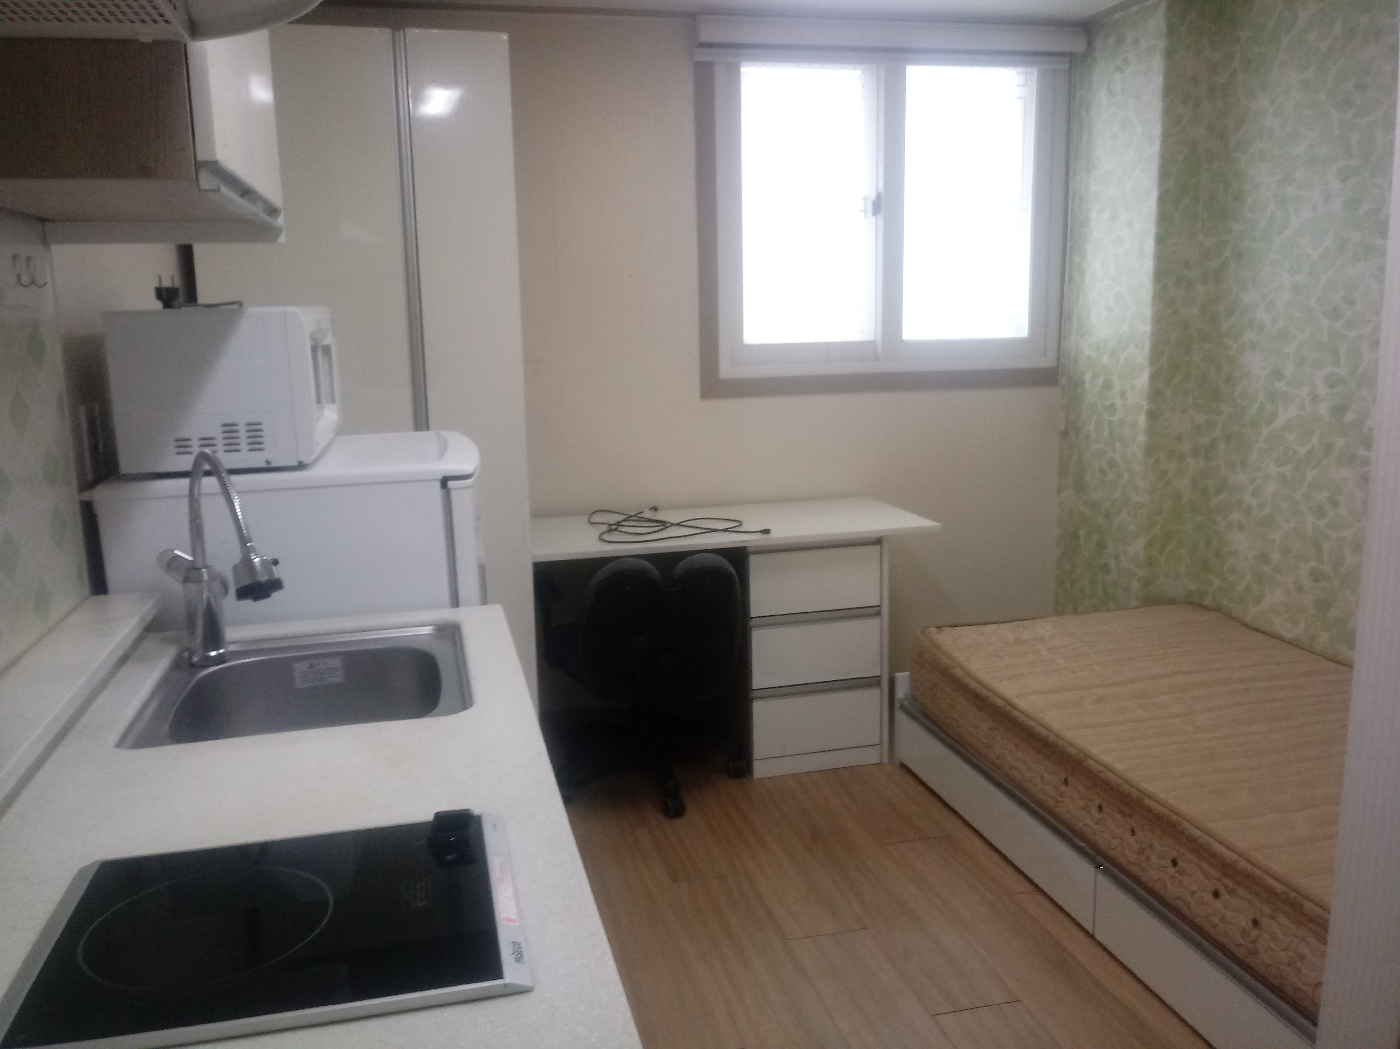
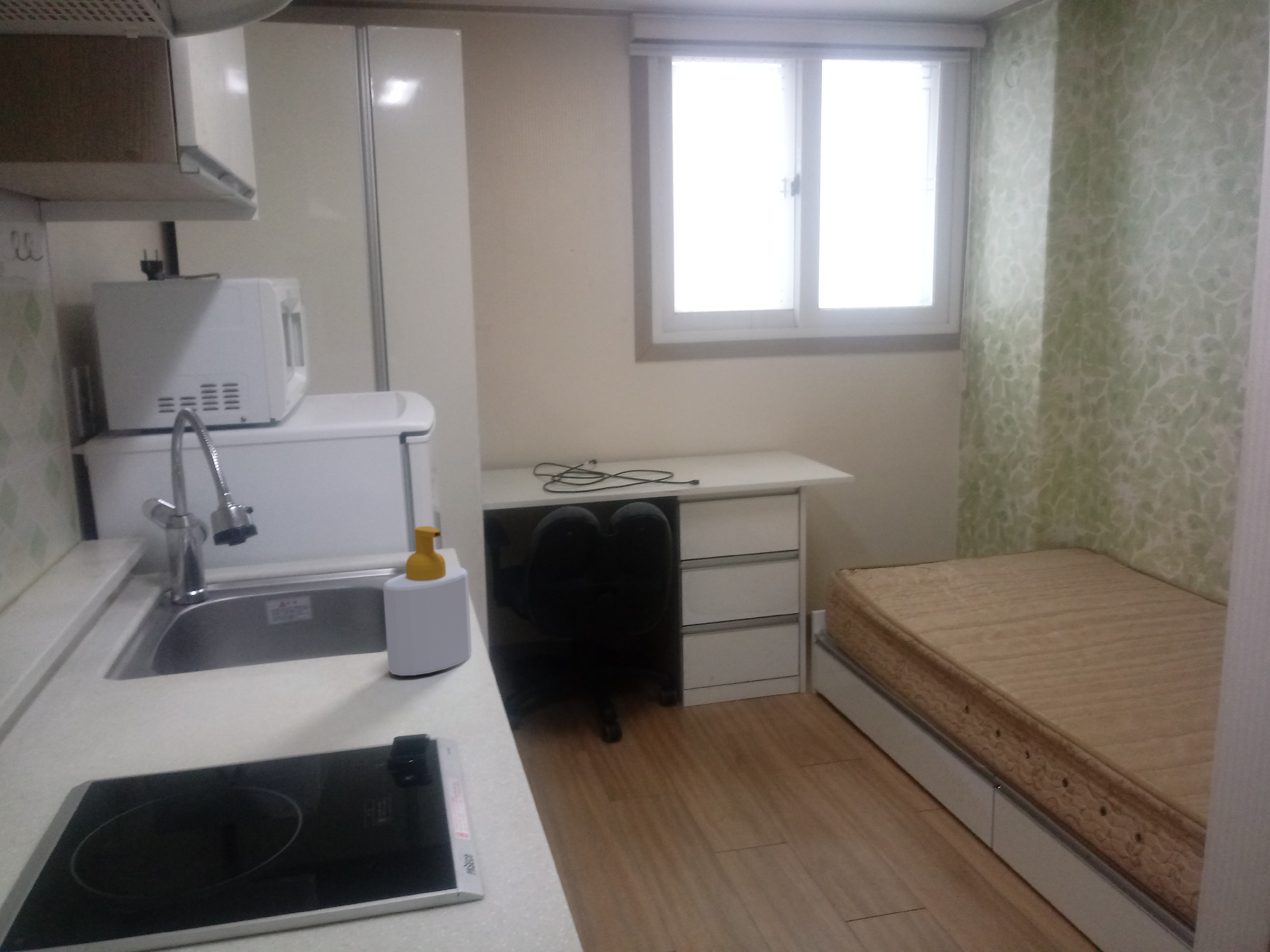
+ soap bottle (427, 596)
